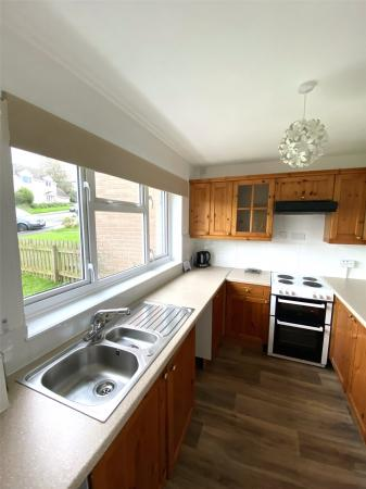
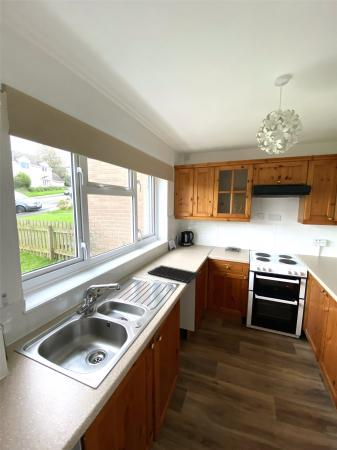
+ cutting board (173, 273)
